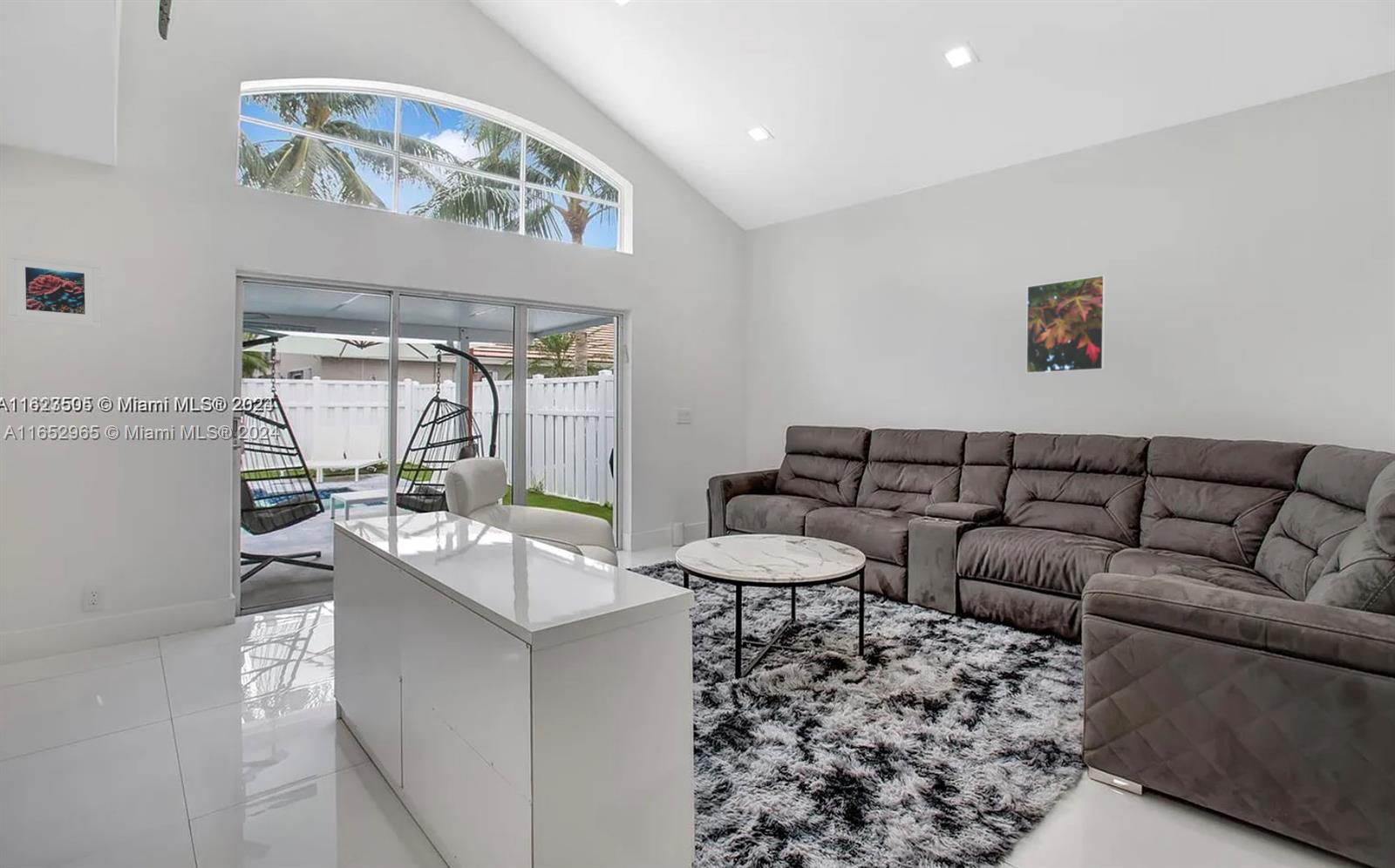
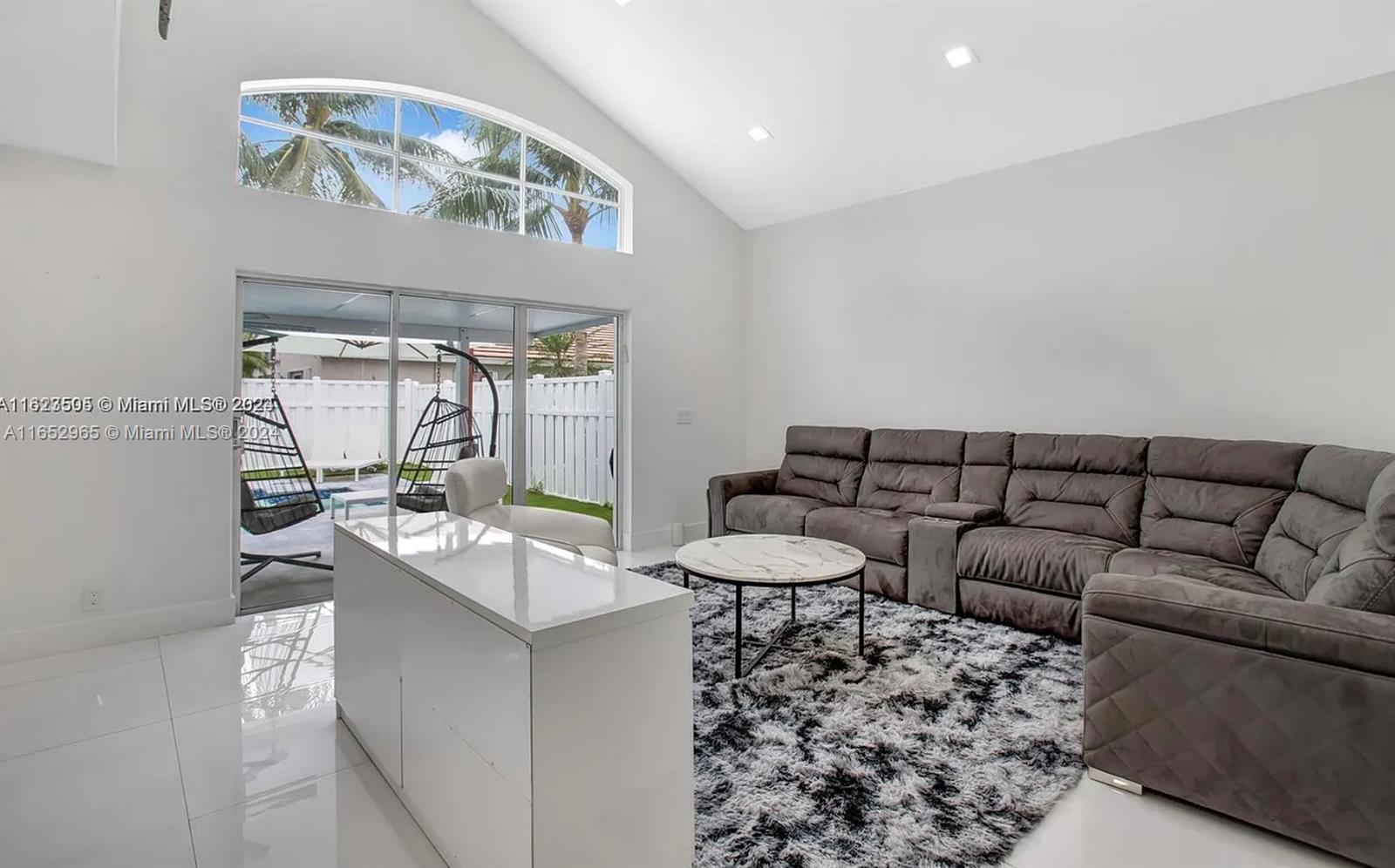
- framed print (56, 291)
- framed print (1064, 326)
